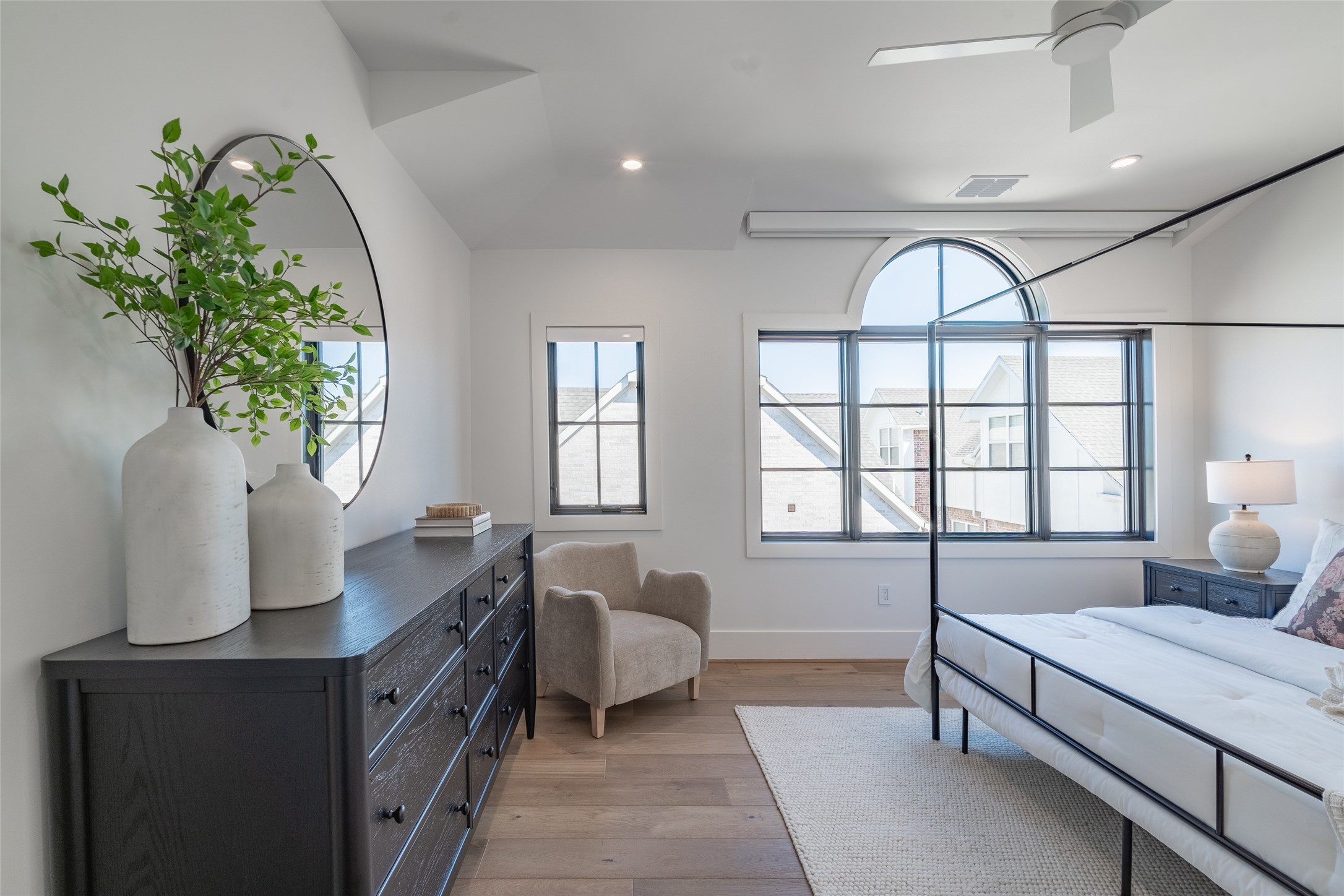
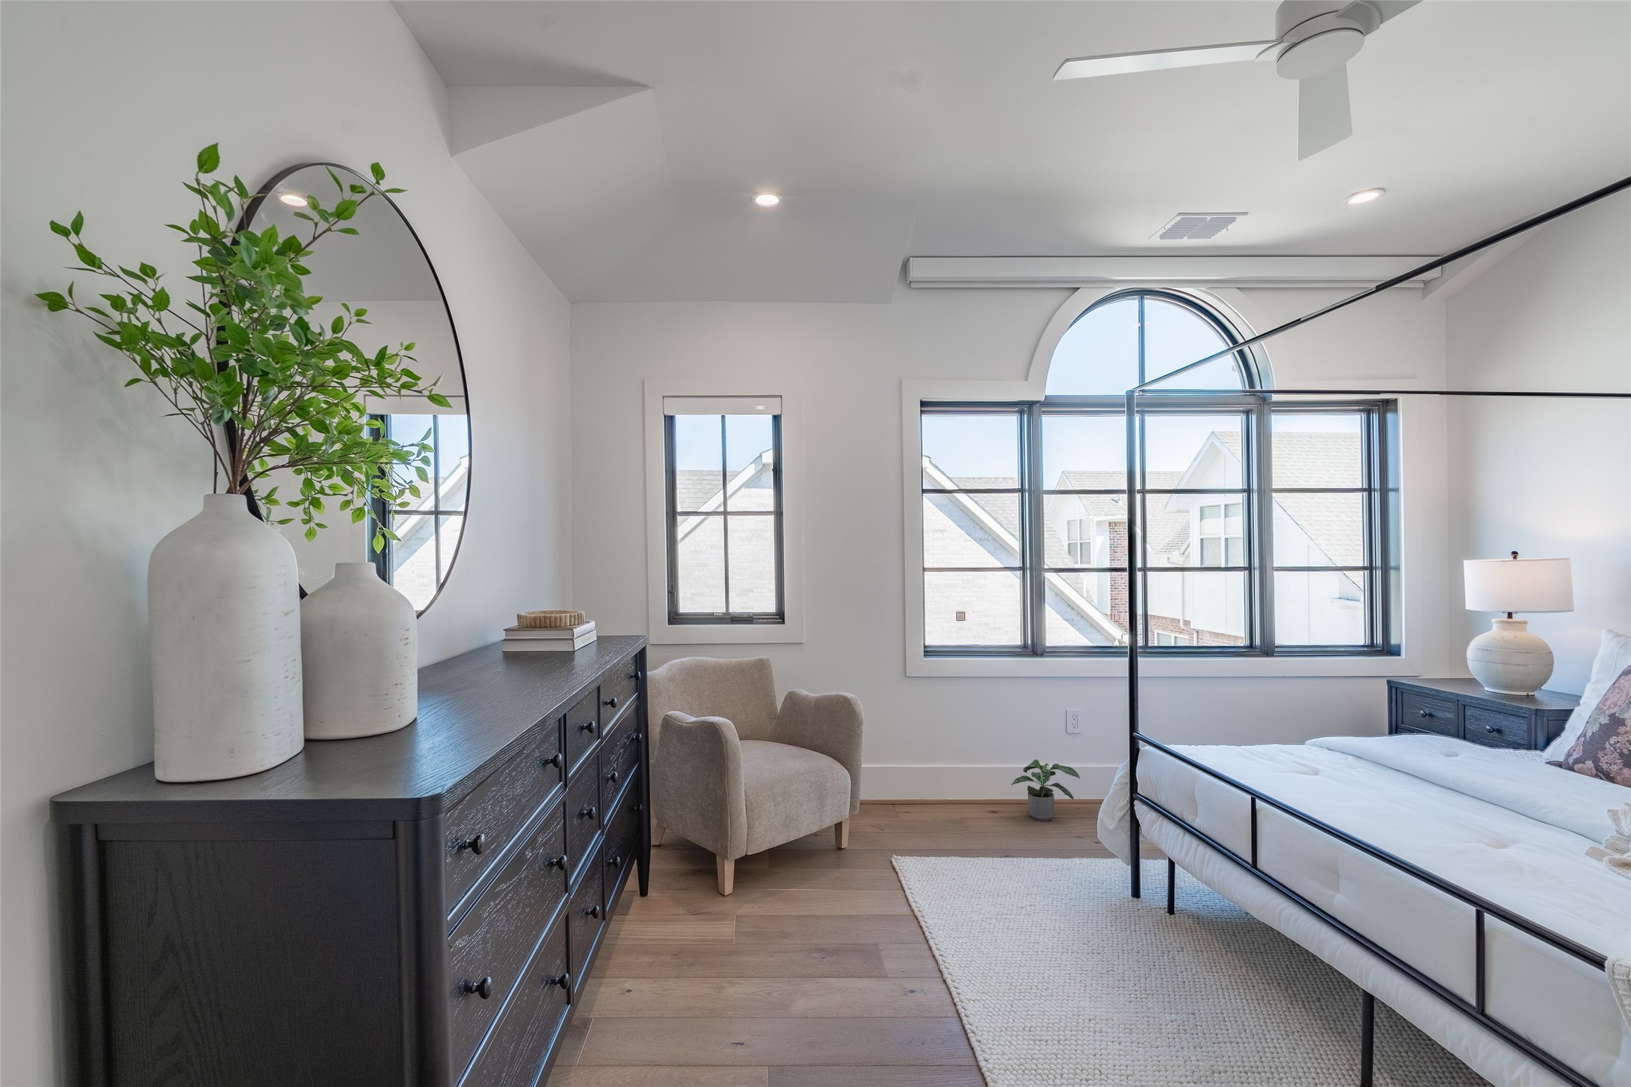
+ potted plant (1045, 789)
